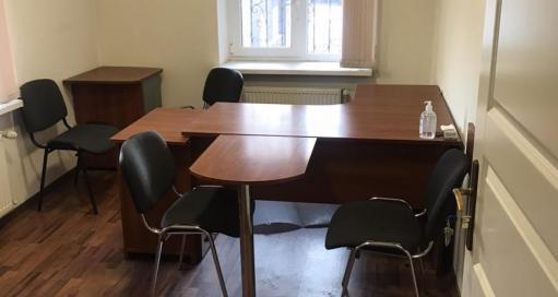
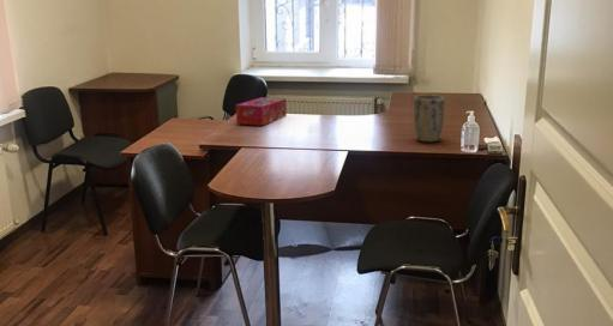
+ plant pot (428, 117)
+ tissue box (262, 110)
